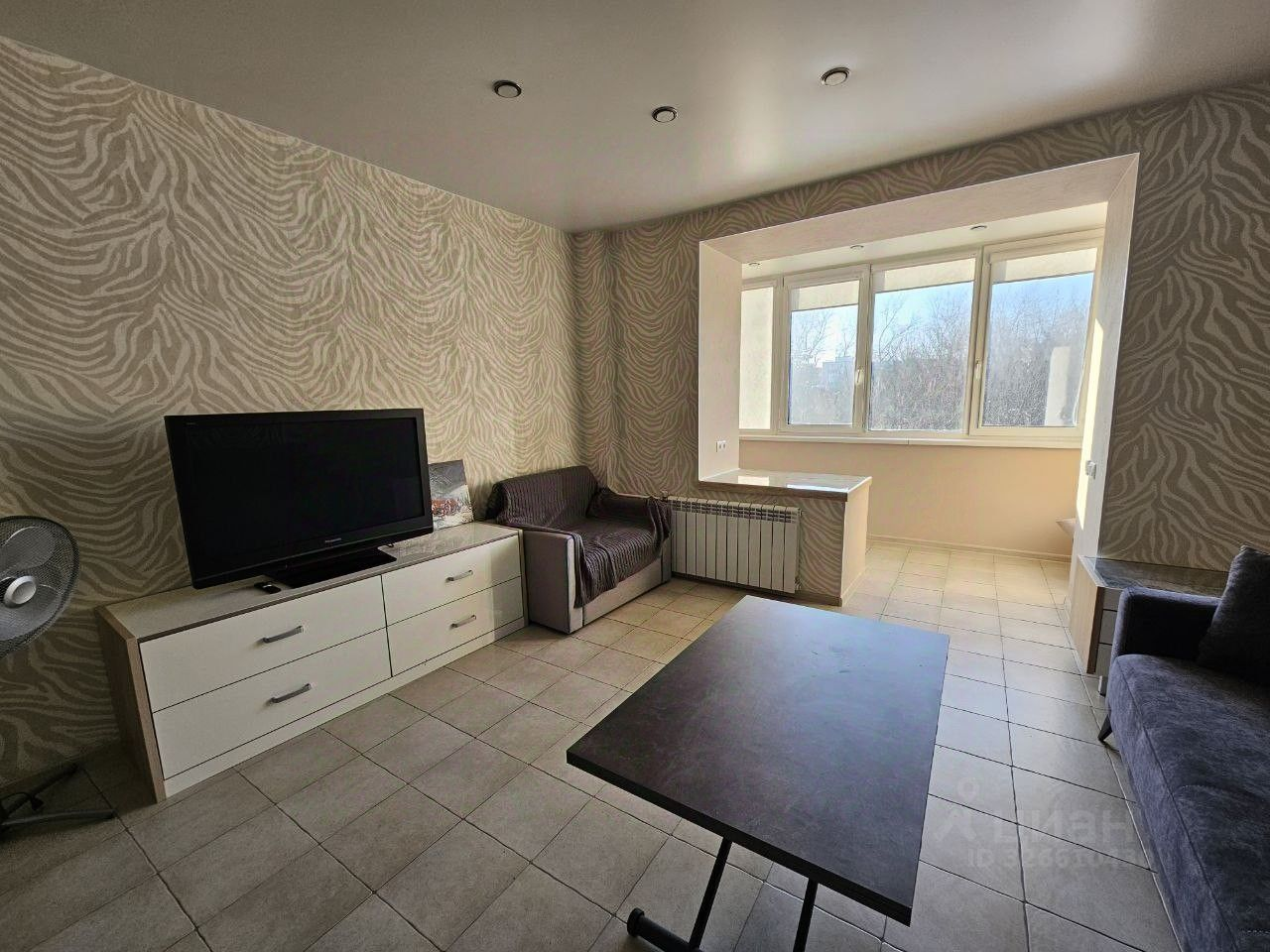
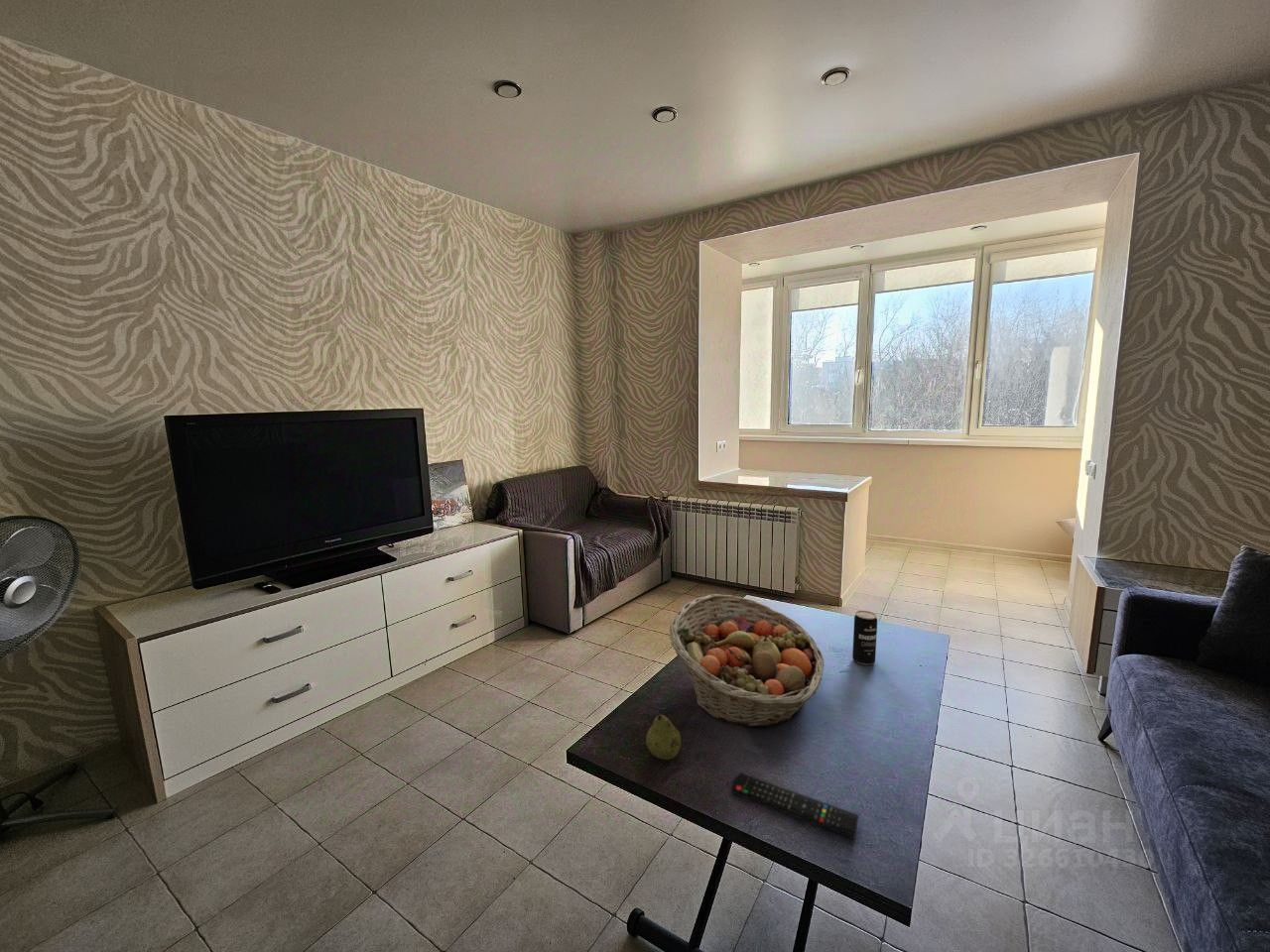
+ fruit (664, 731)
+ fruit basket (746, 654)
+ beverage can (864, 637)
+ remote control (791, 803)
